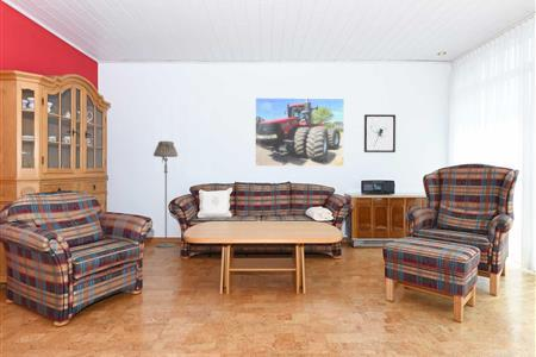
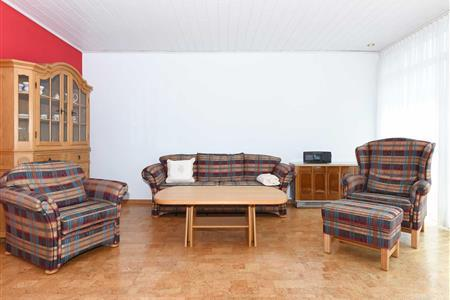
- floor lamp (166, 193)
- wall art (379, 133)
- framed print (299, 132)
